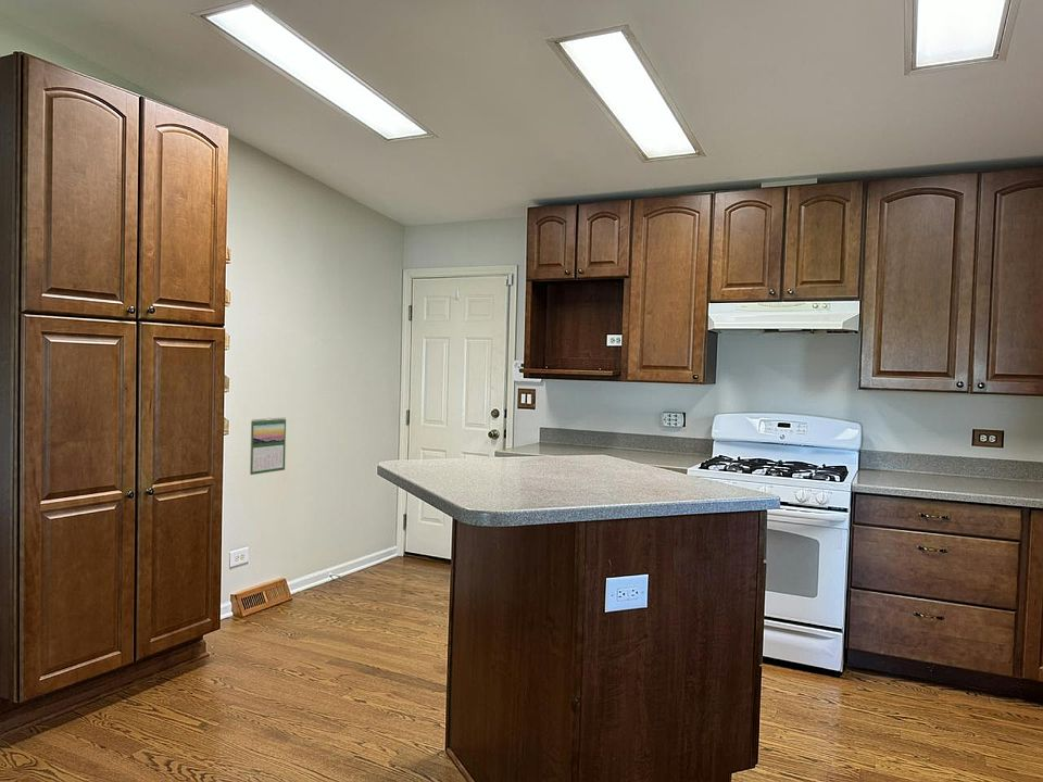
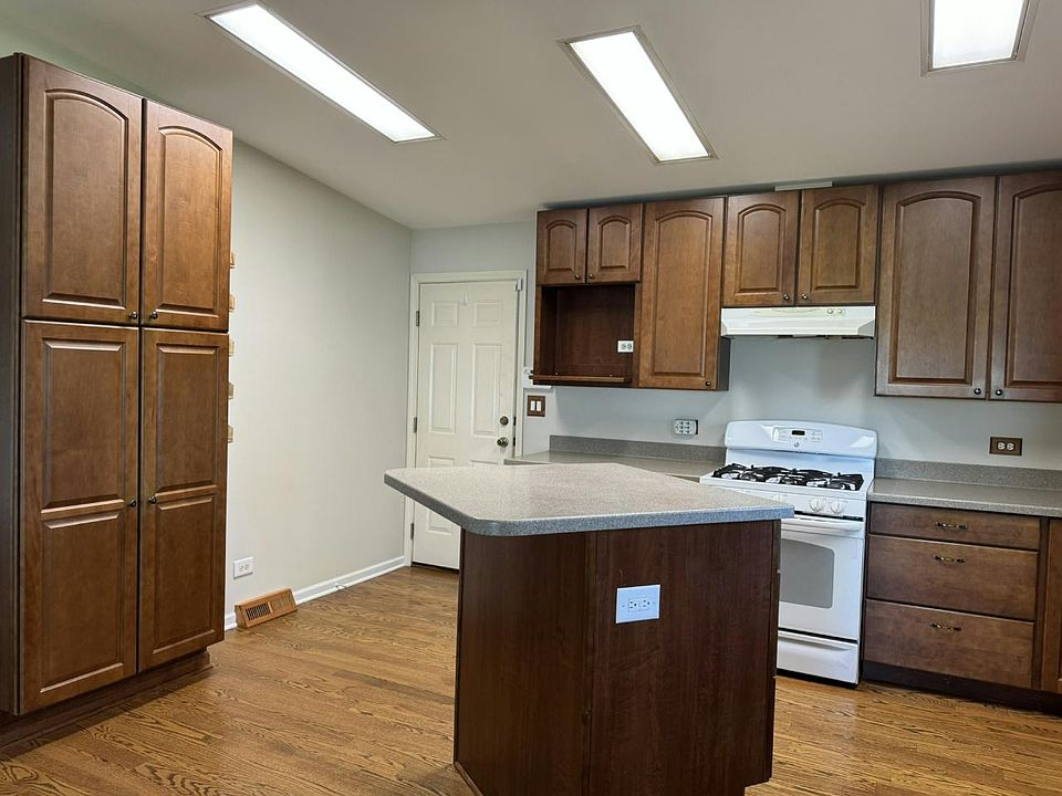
- calendar (268, 444)
